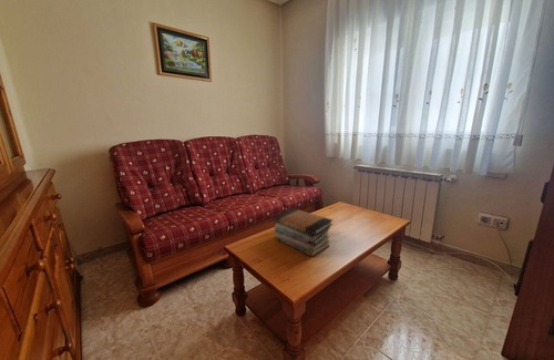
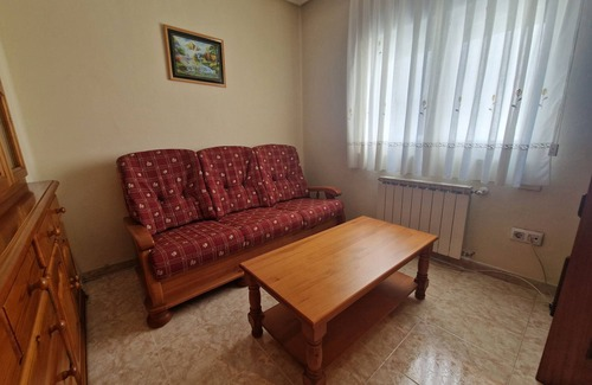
- book stack (301, 229)
